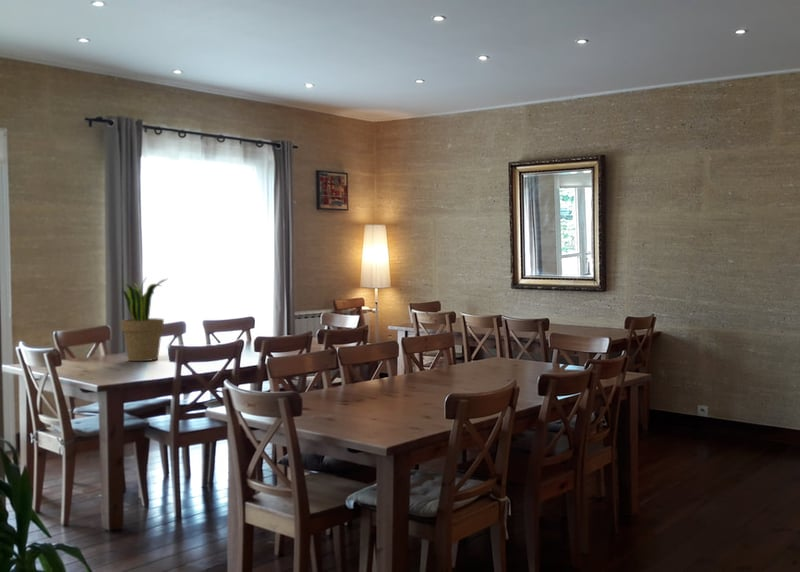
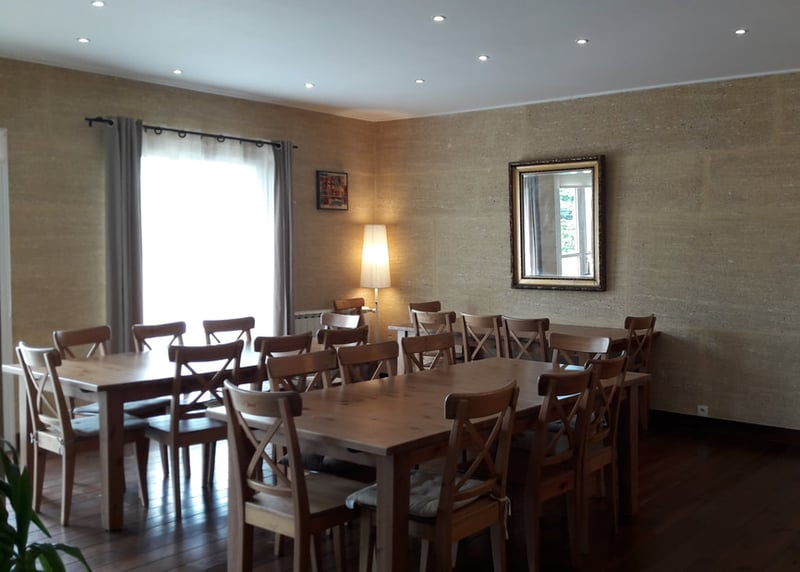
- potted plant (145, 318)
